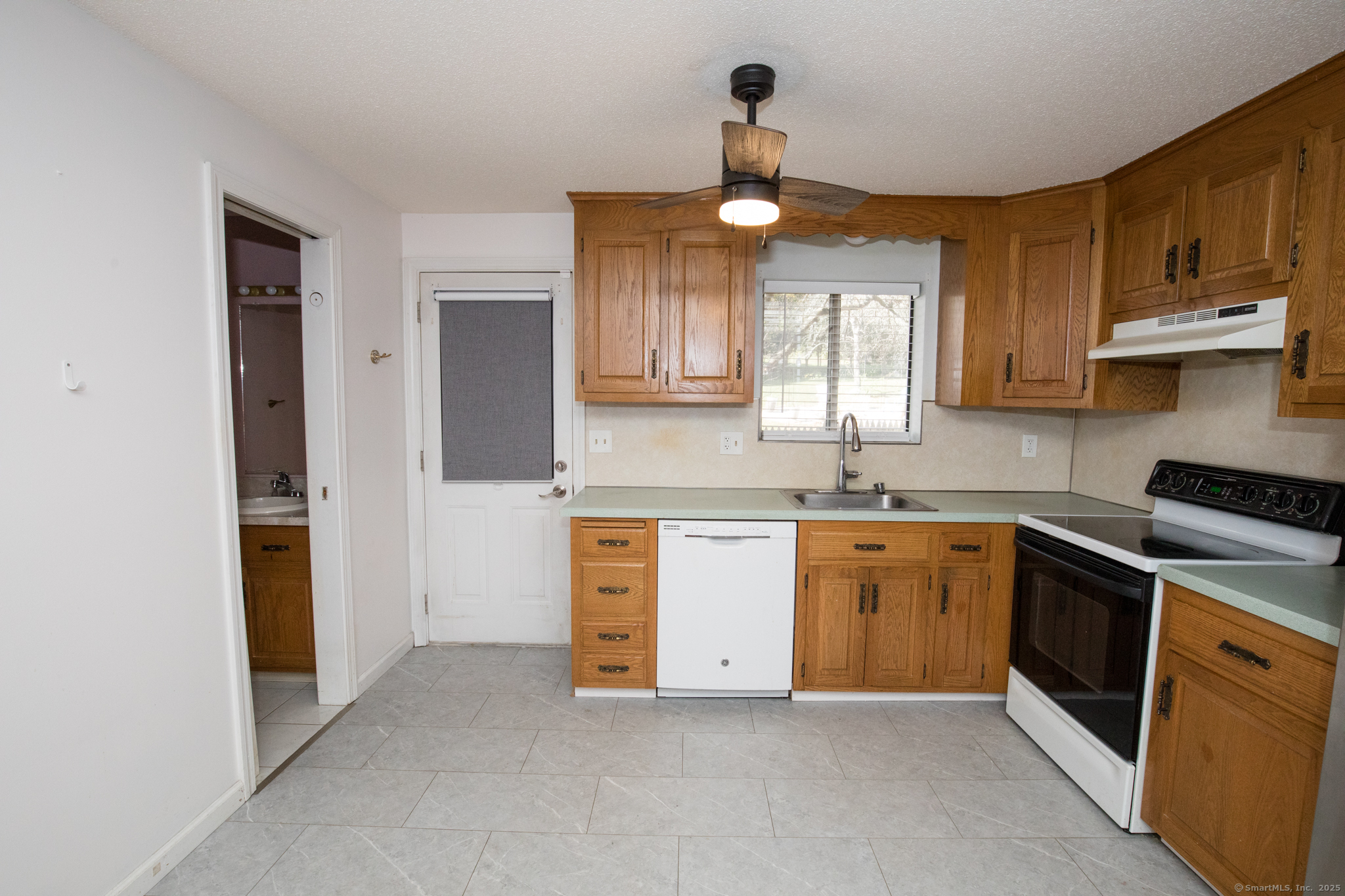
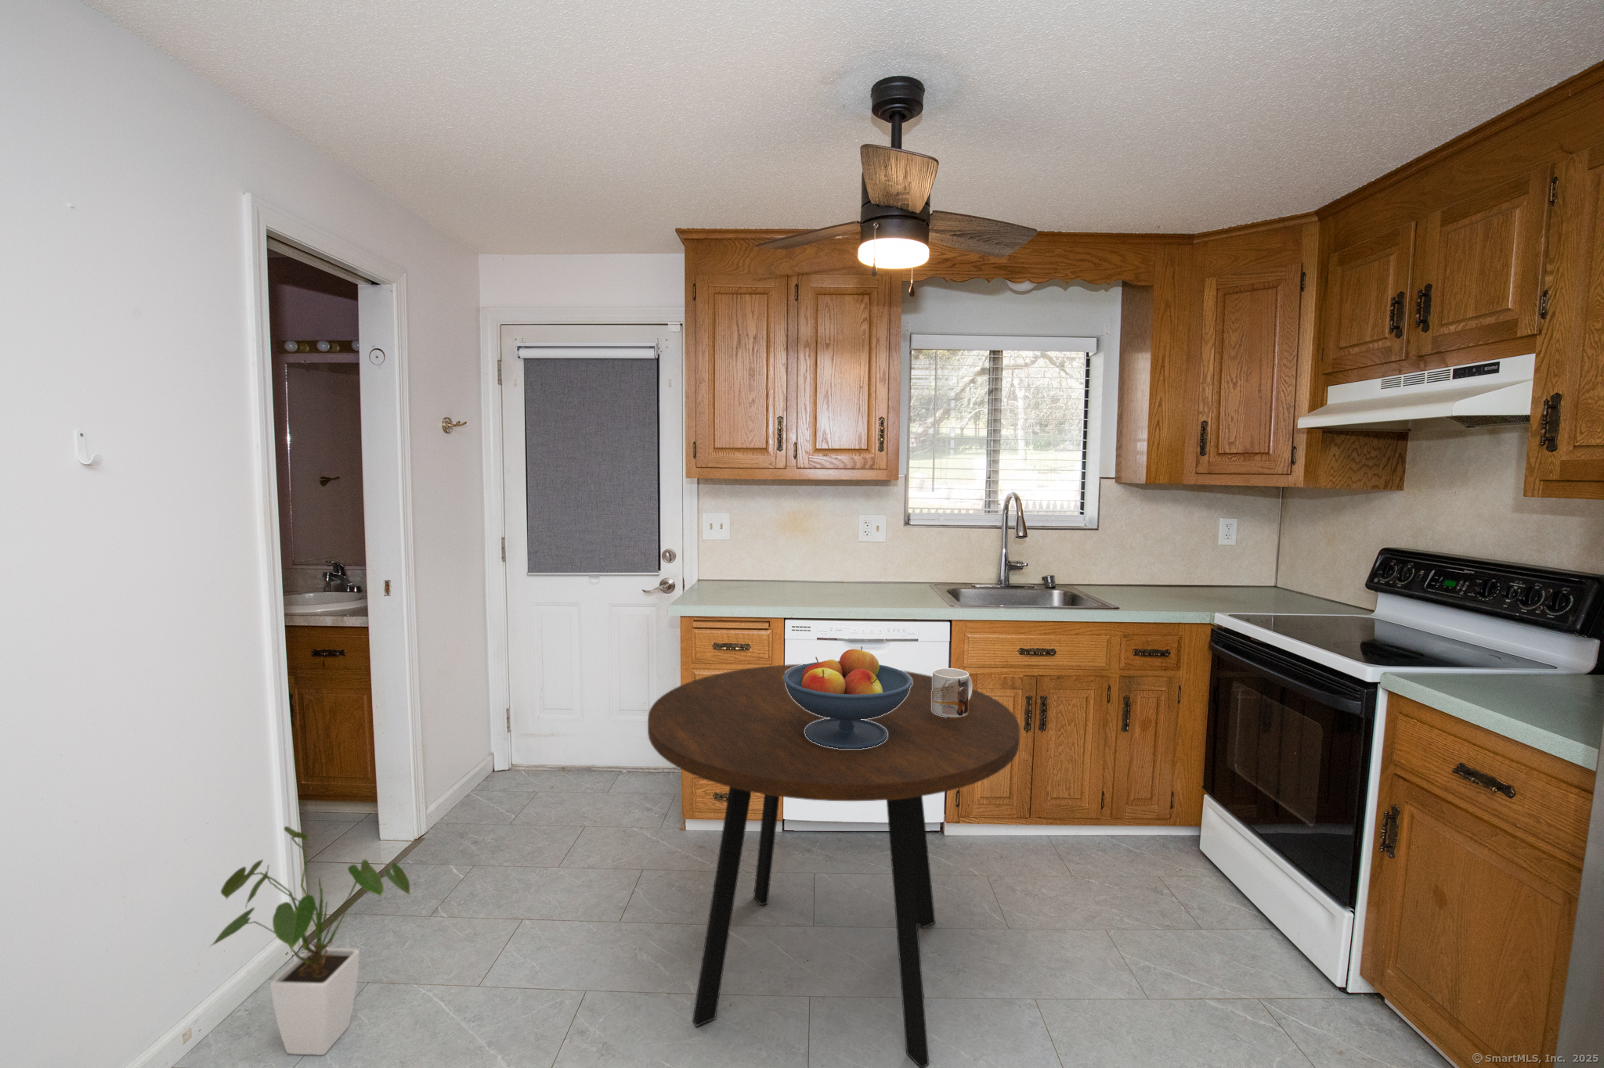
+ mug (954, 691)
+ fruit bowl (847, 694)
+ dining table (829, 801)
+ house plant (326, 936)
